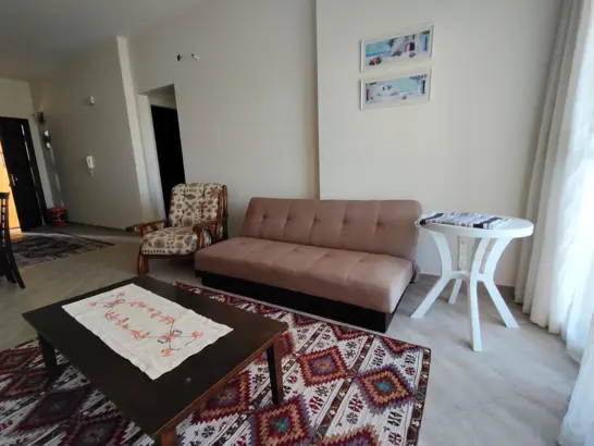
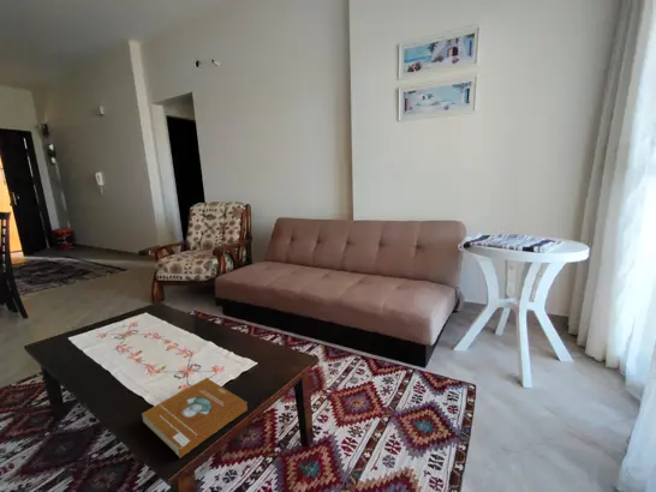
+ book (195, 412)
